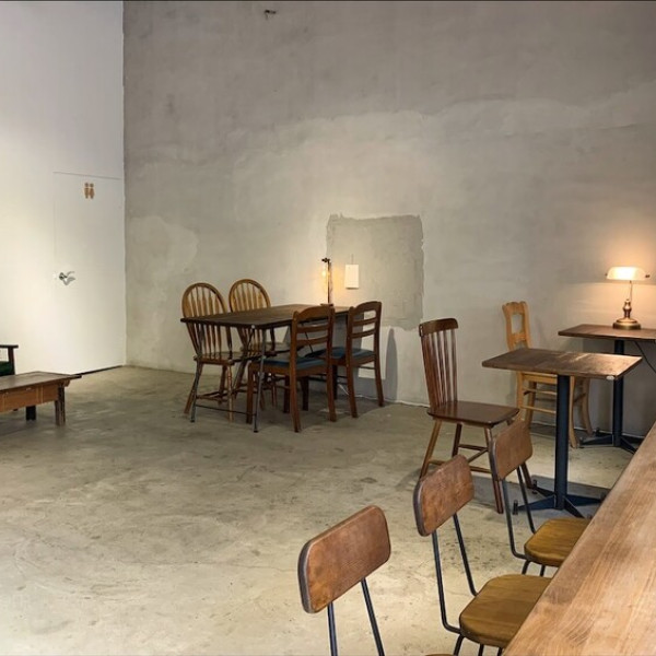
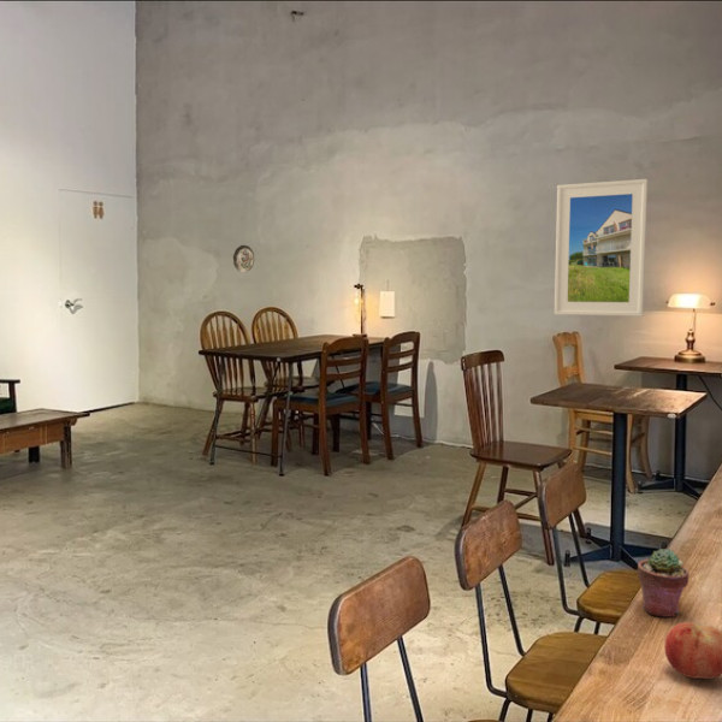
+ fruit (697, 650)
+ decorative plate (244, 259)
+ potted succulent (662, 580)
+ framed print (599, 249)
